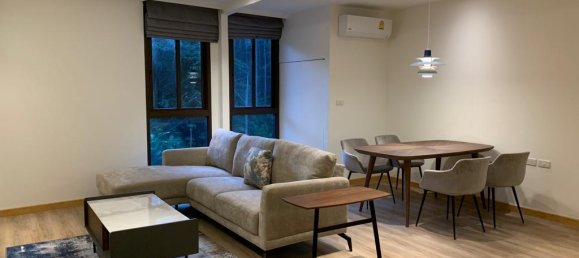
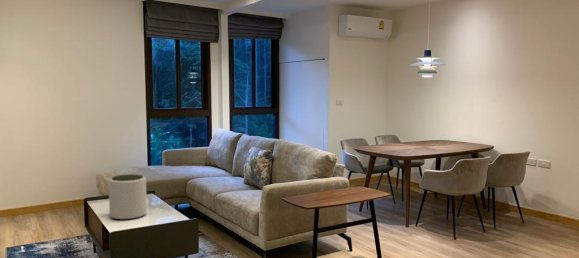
+ plant pot (128, 196)
